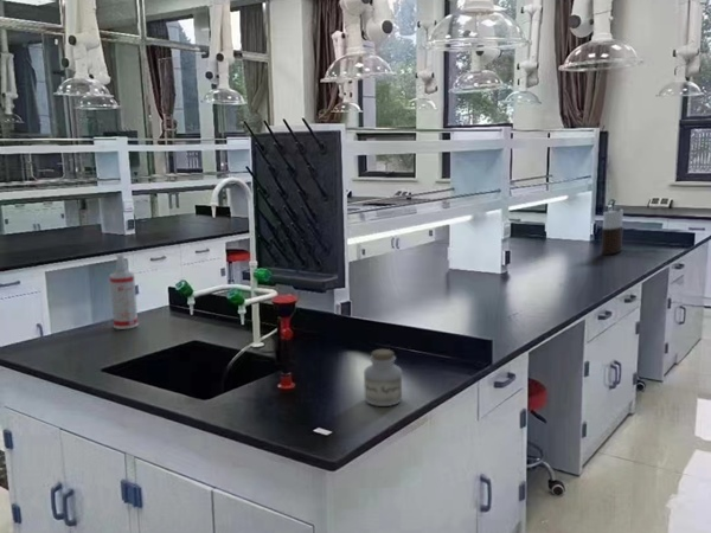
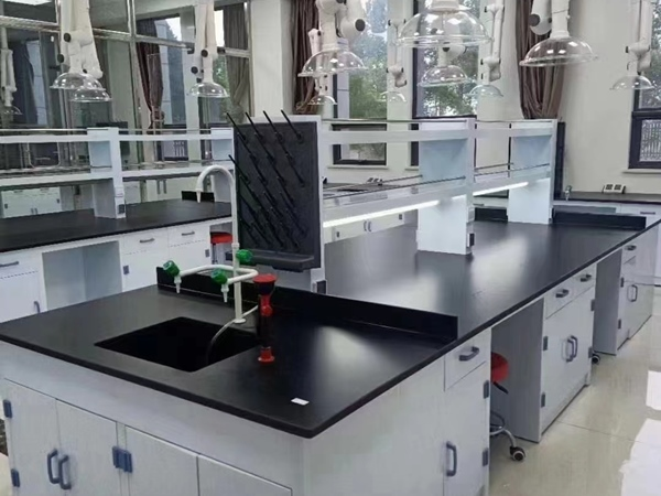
- jar (383, 375)
- spray bottle (122, 290)
- flask (614, 229)
